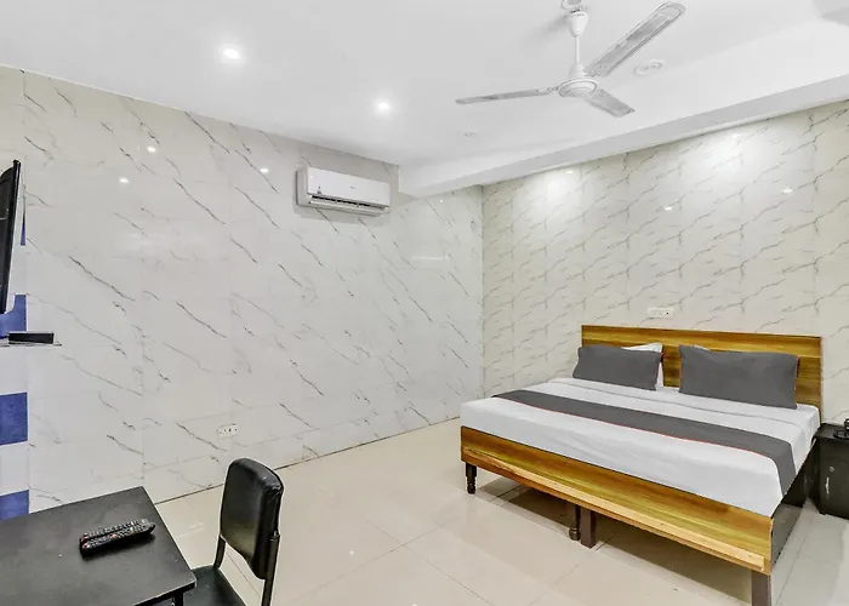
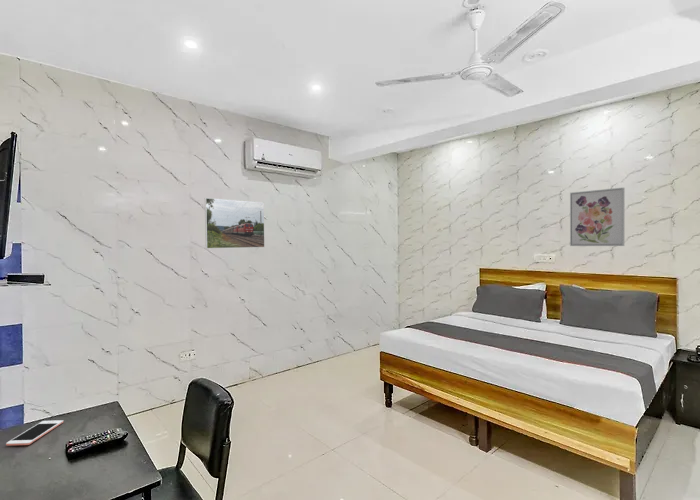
+ cell phone (36, 432)
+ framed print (236, 224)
+ wall art (596, 218)
